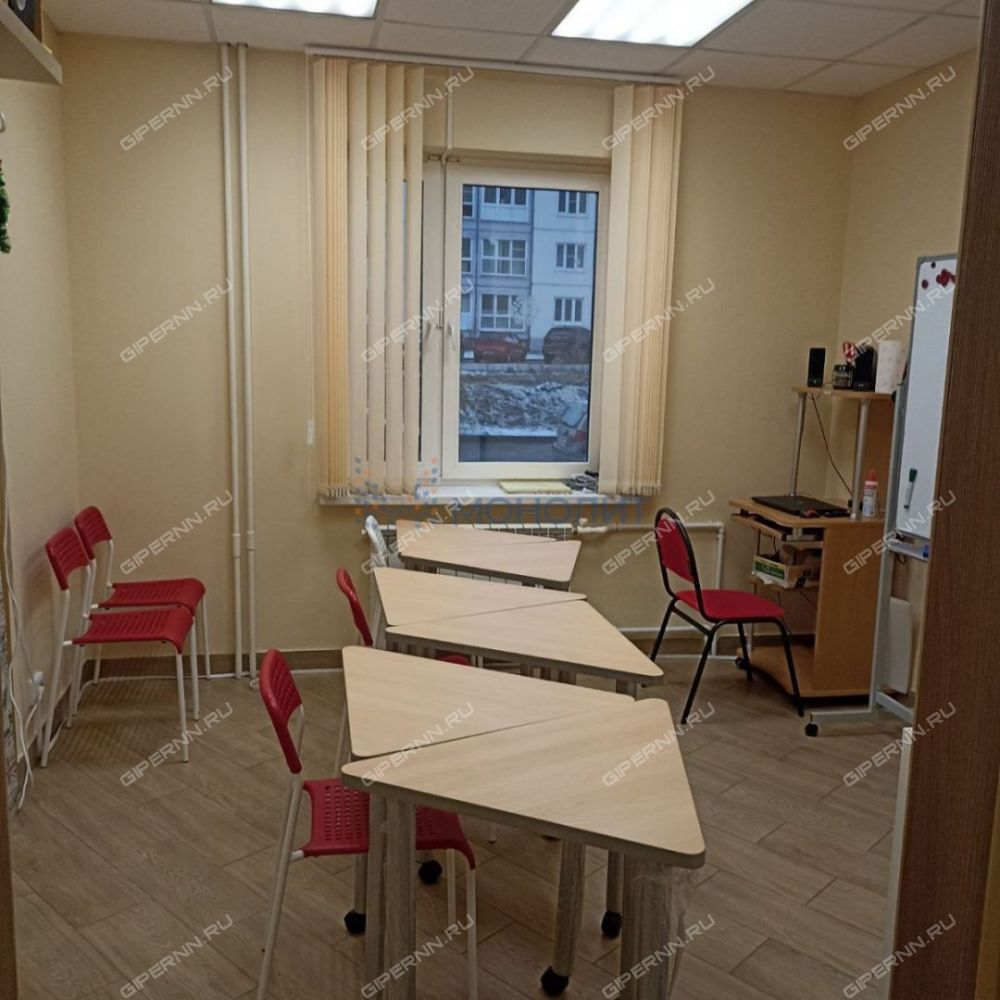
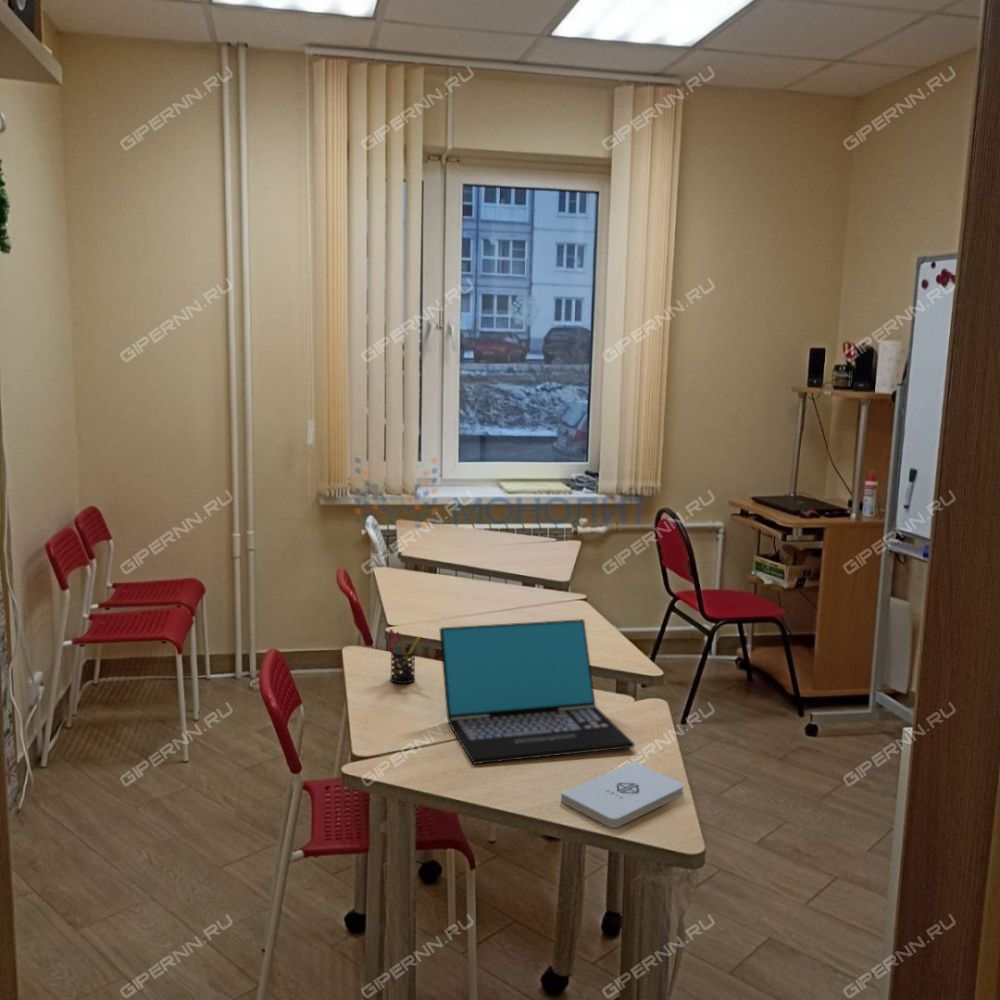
+ notepad (624, 793)
+ laptop (533, 685)
+ pen holder (400, 655)
